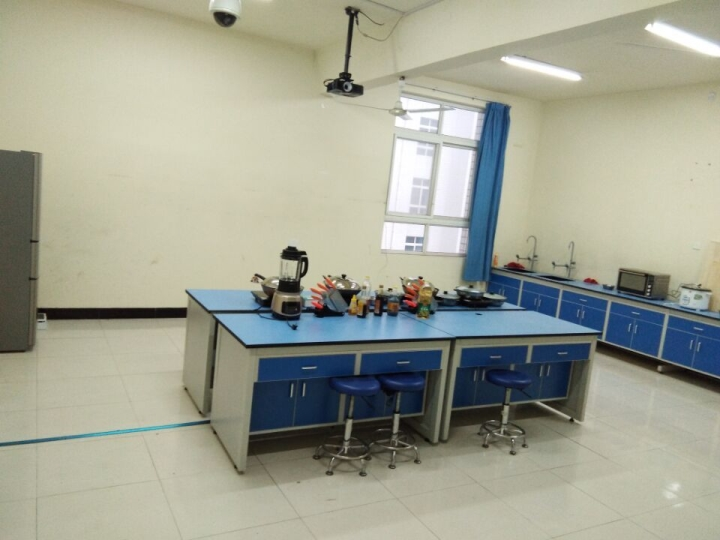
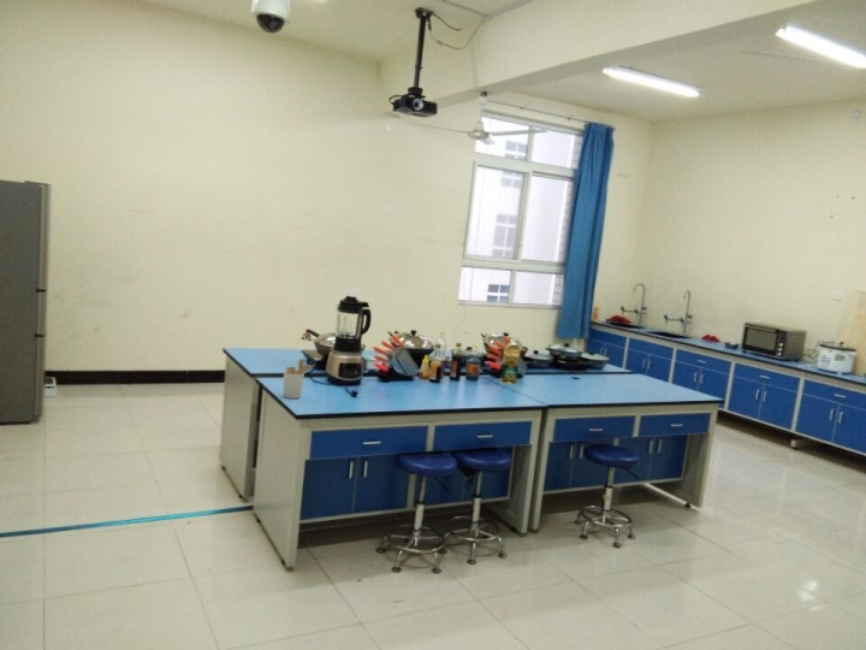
+ utensil holder (297, 378)
